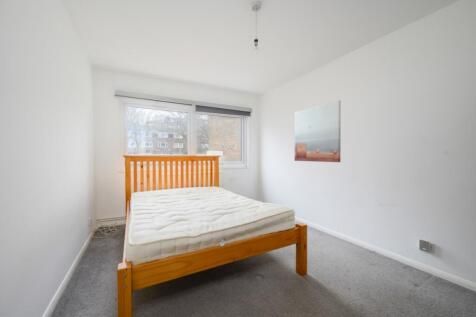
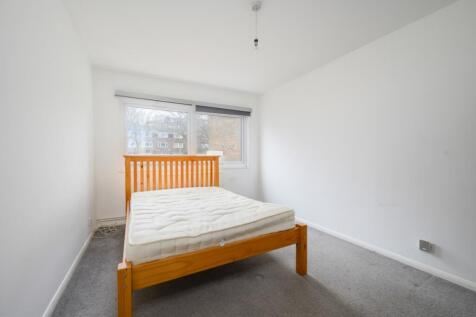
- wall art (315, 134)
